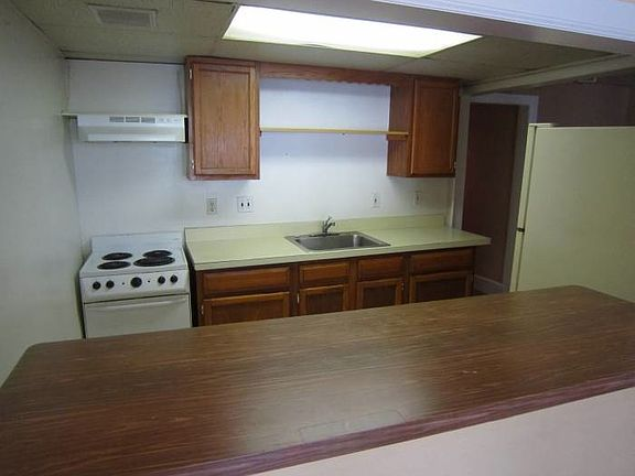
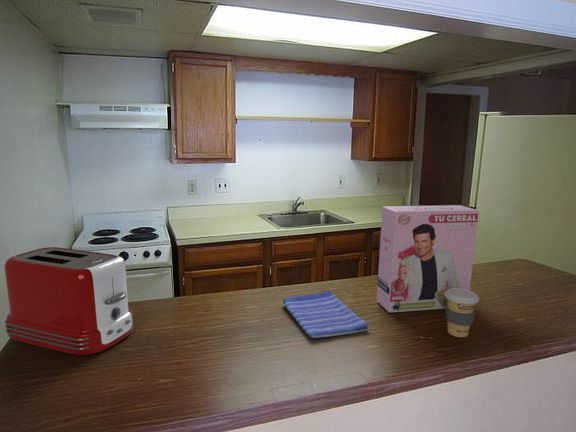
+ toaster (69, 294)
+ cereal box (425, 257)
+ coffee cup (459, 312)
+ dish towel (322, 311)
